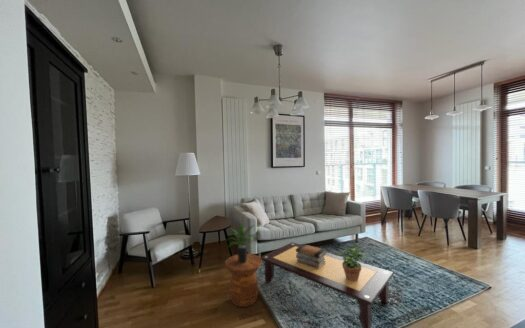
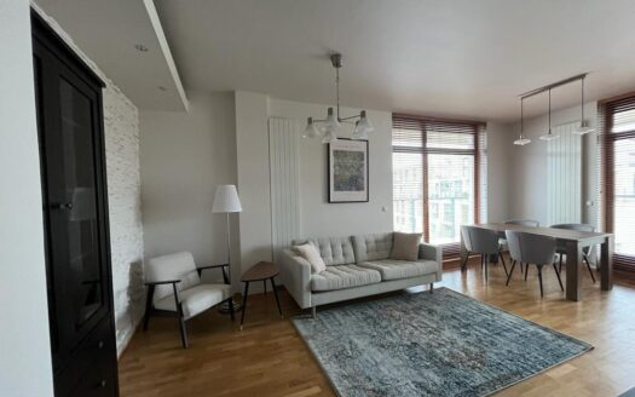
- potted plant (350, 260)
- side table (243, 280)
- coffee table (321, 277)
- potted plant (242, 243)
- book stack (310, 255)
